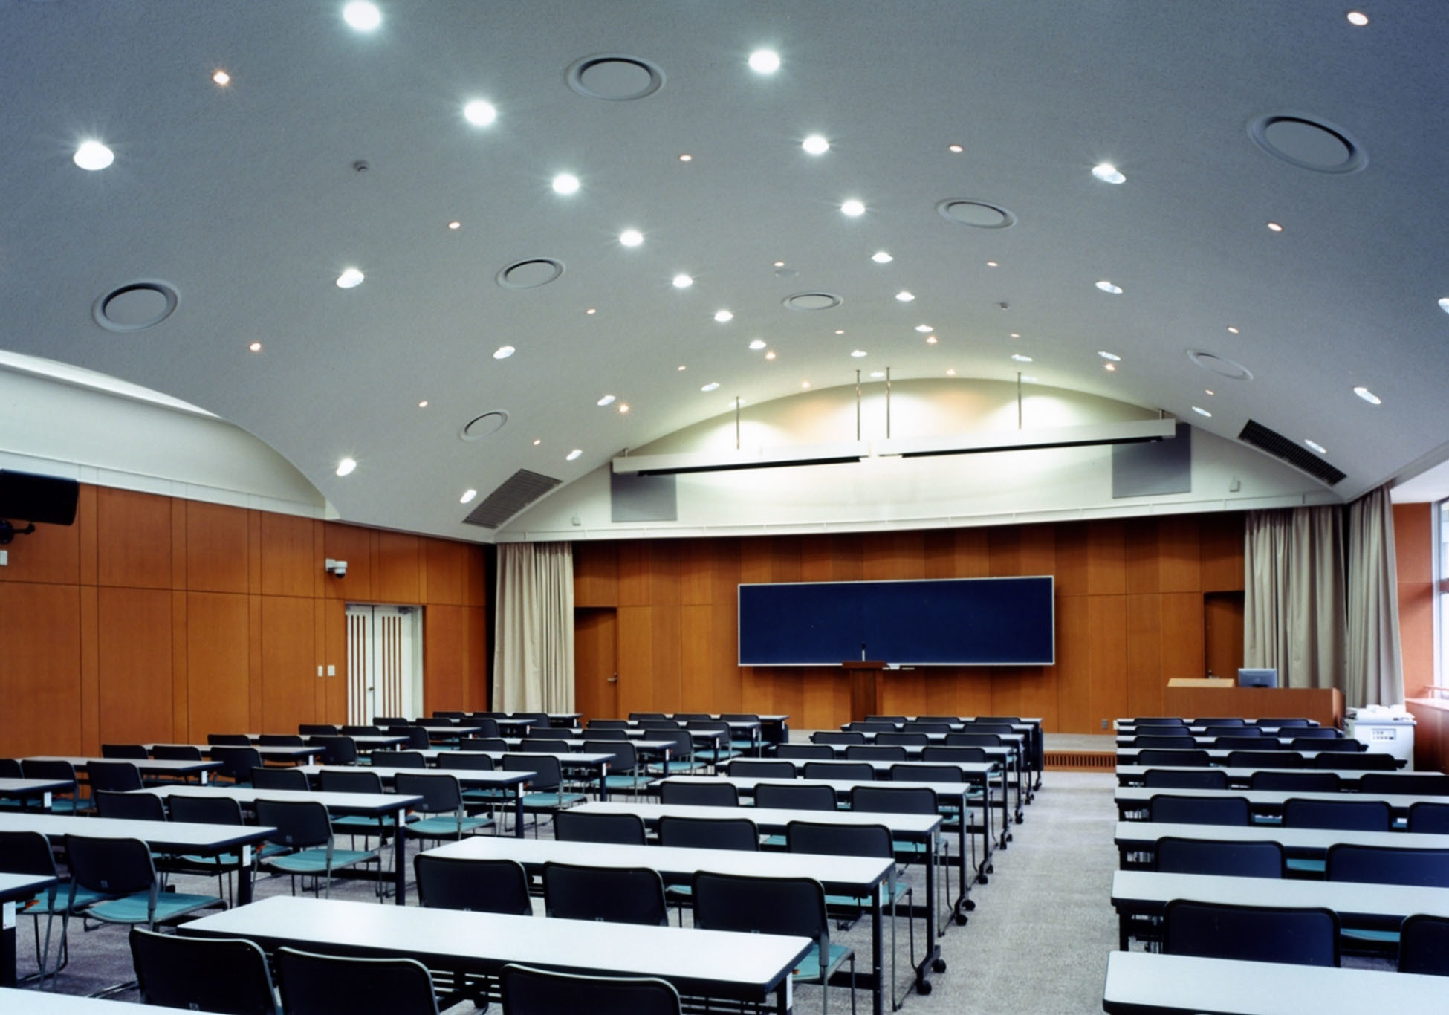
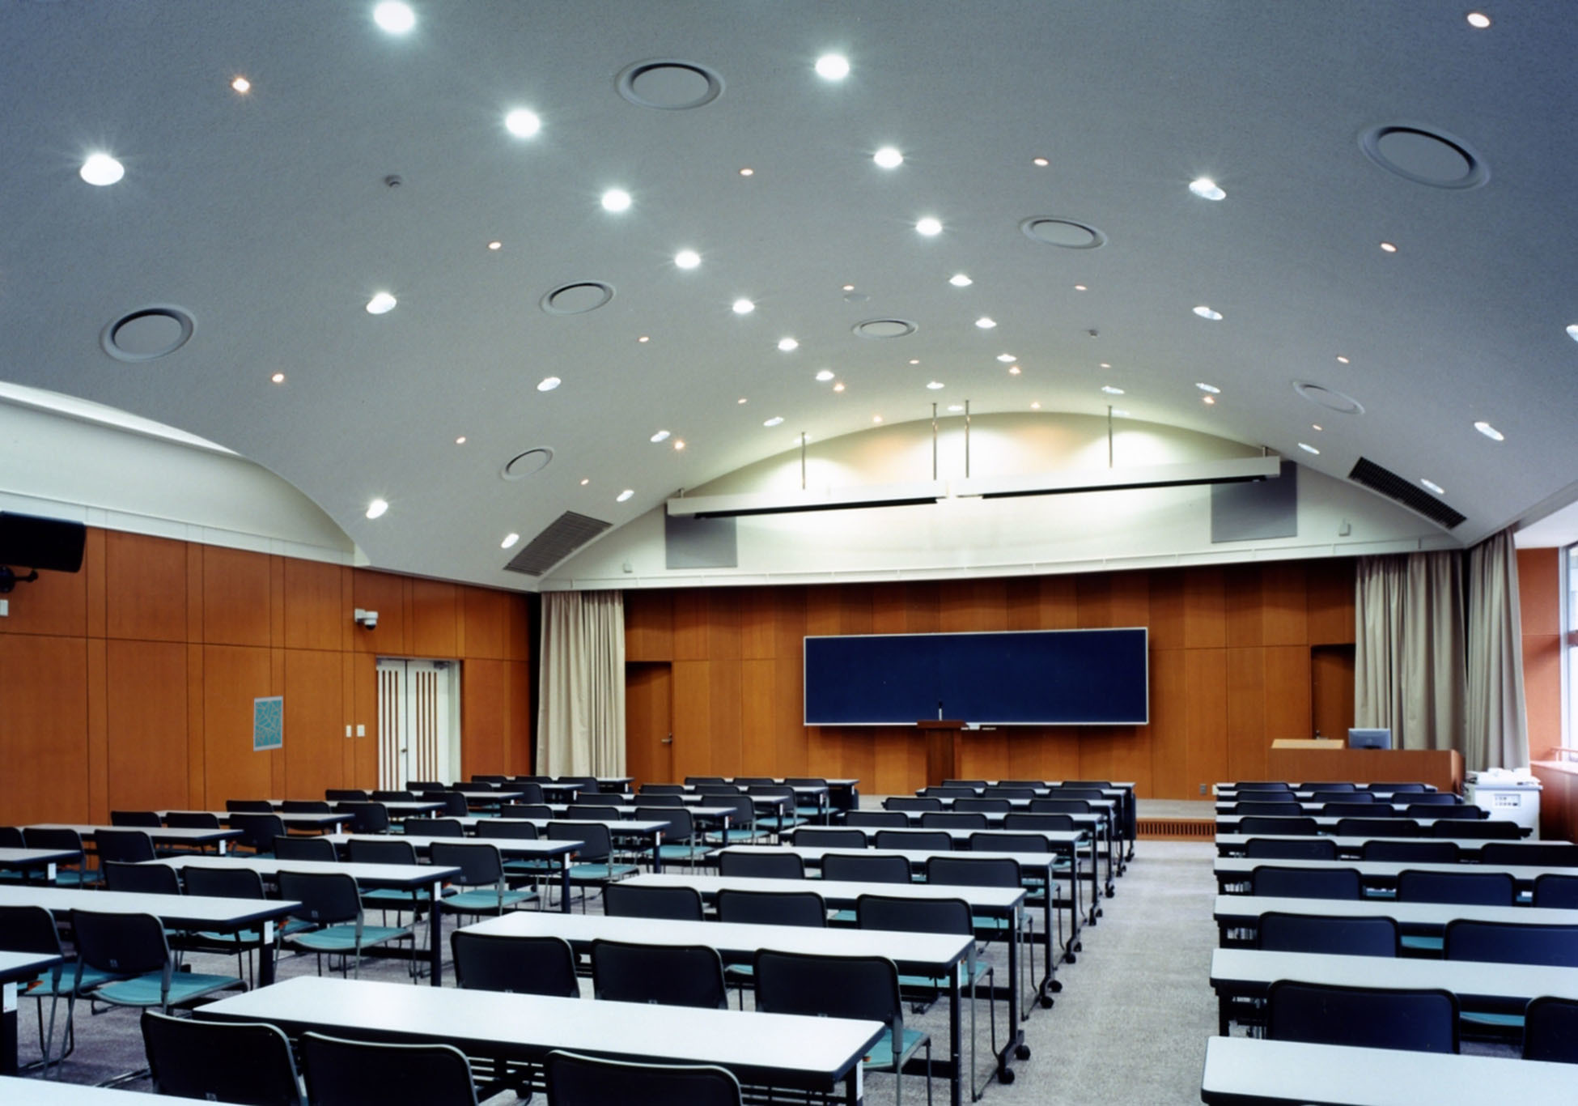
+ wall art (267, 723)
